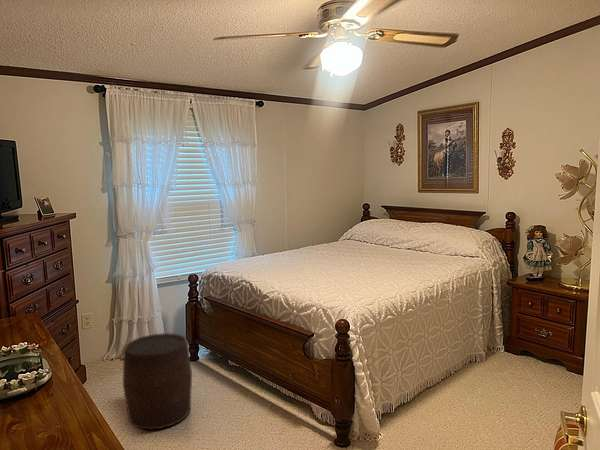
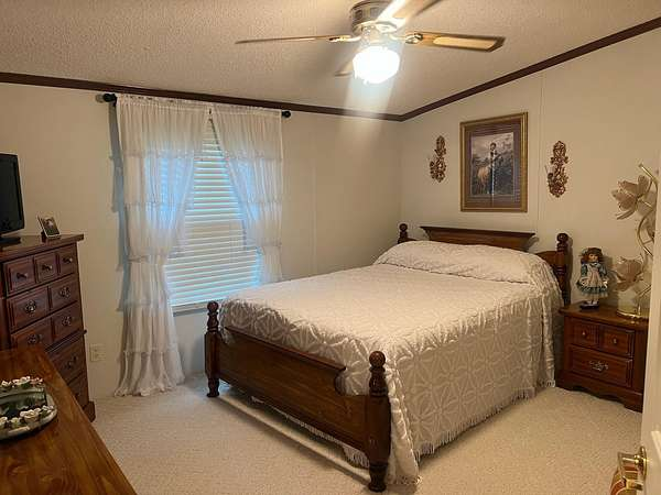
- stool (158, 378)
